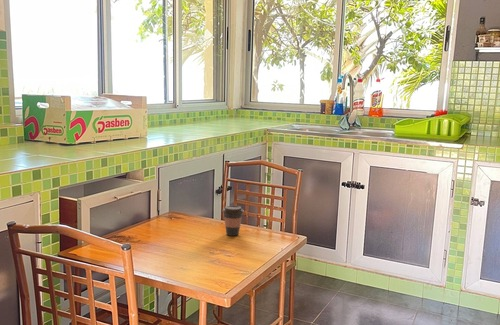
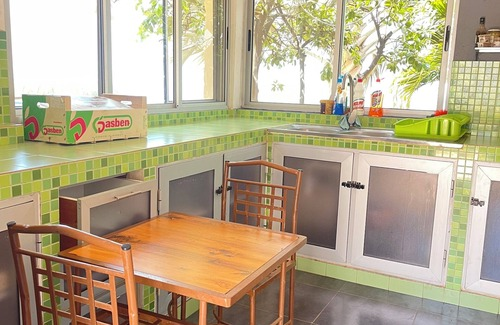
- coffee cup (232, 220)
